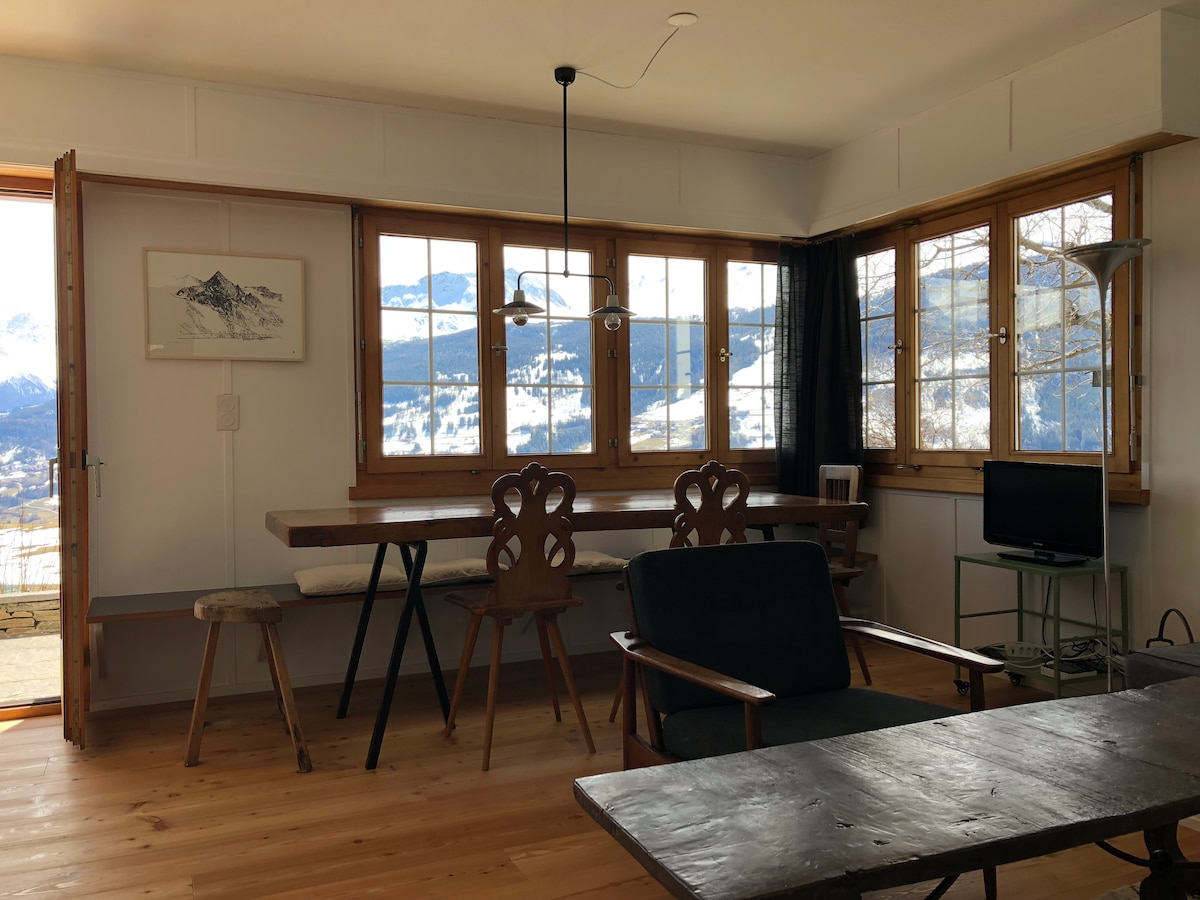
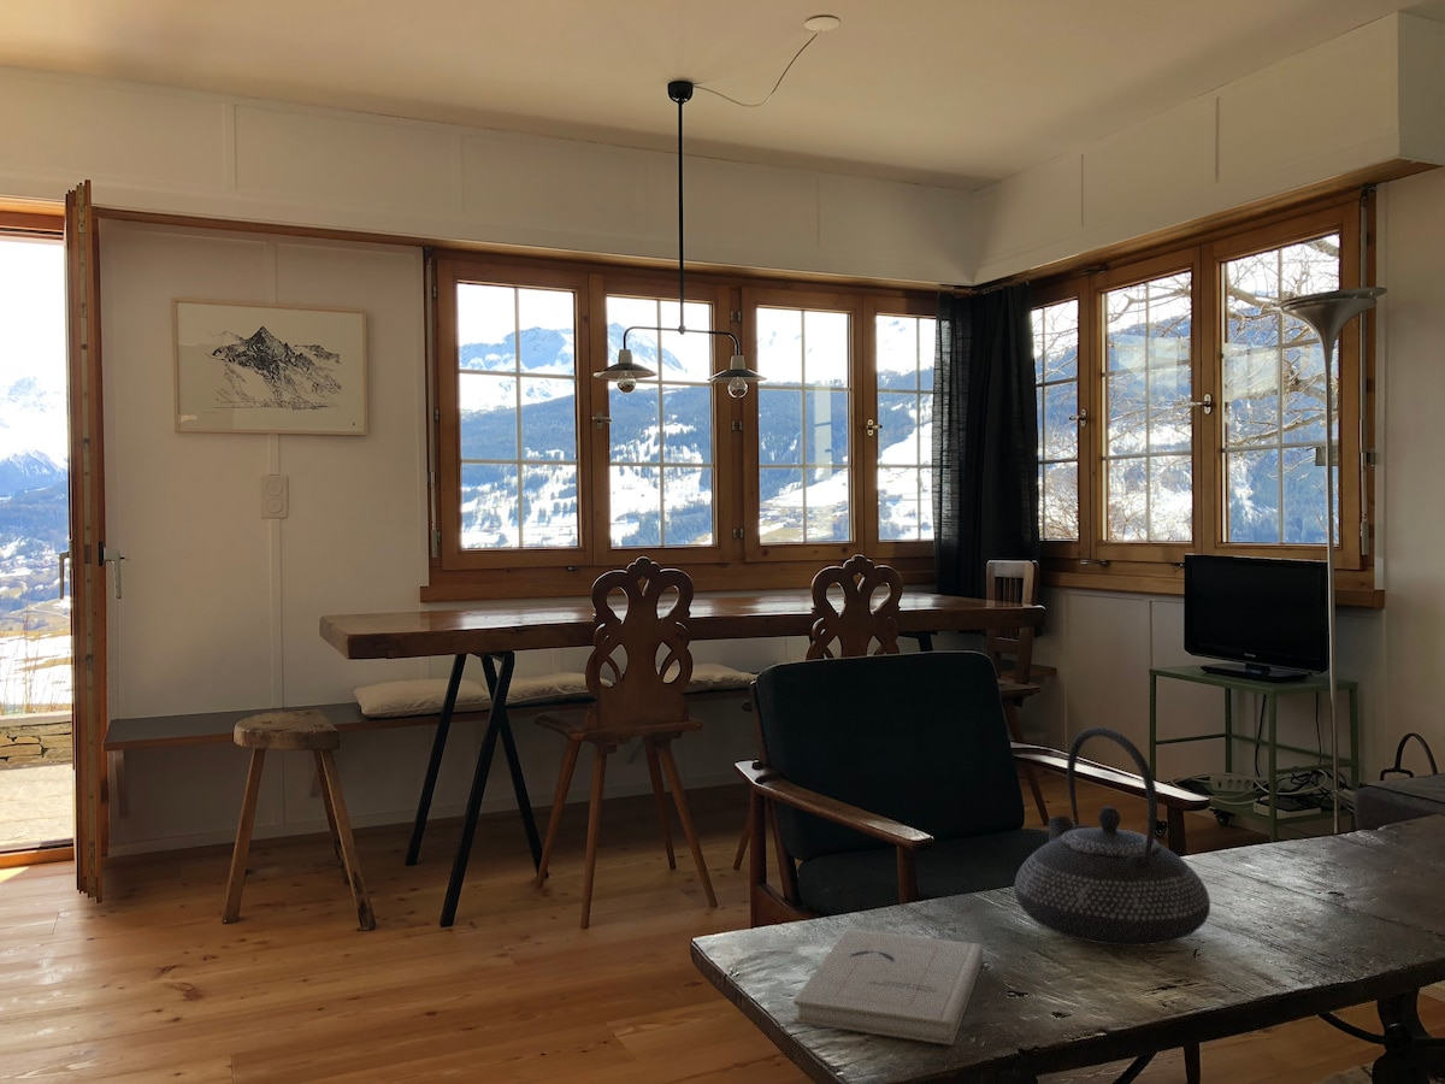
+ book (893, 980)
+ teapot (1102, 825)
